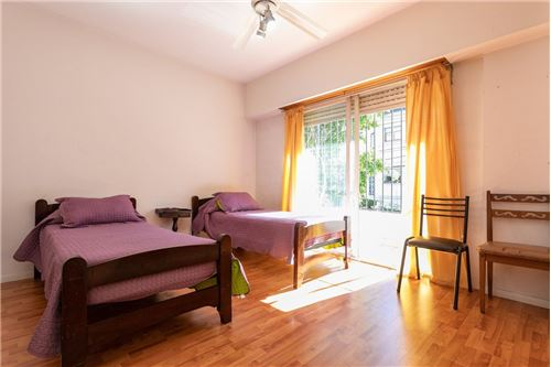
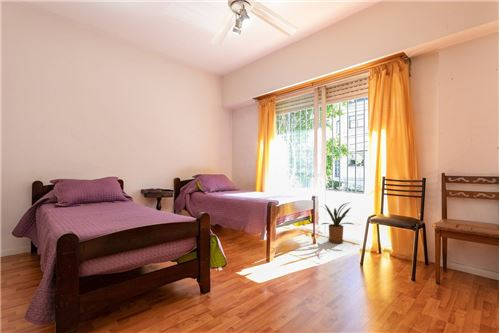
+ house plant (336, 220)
